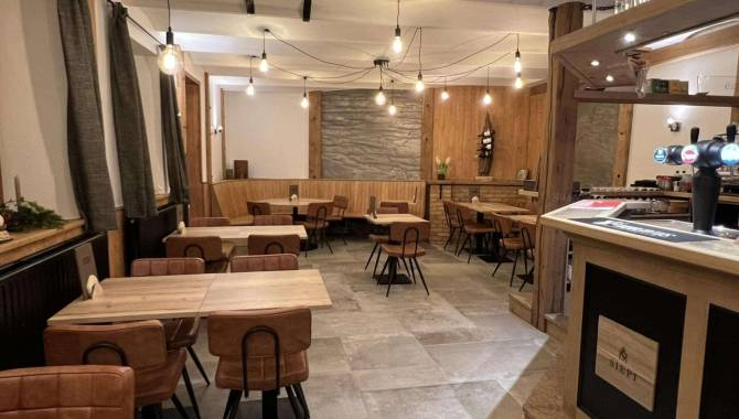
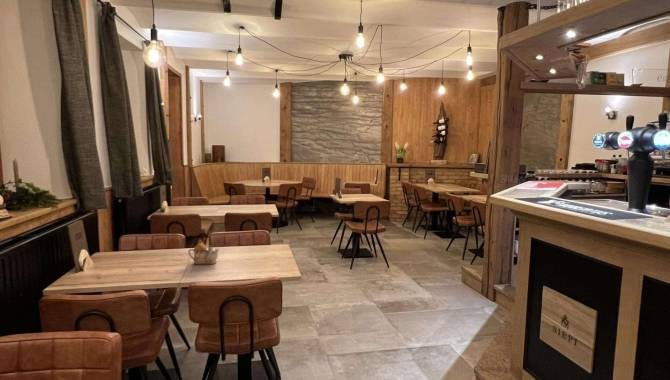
+ teapot (204, 250)
